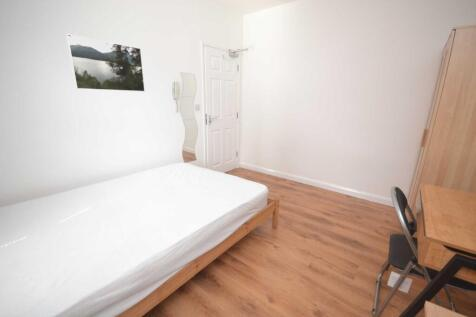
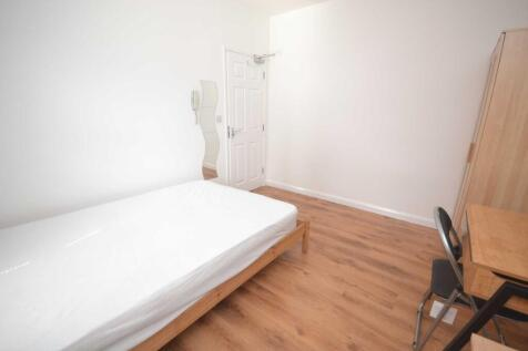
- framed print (110, 66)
